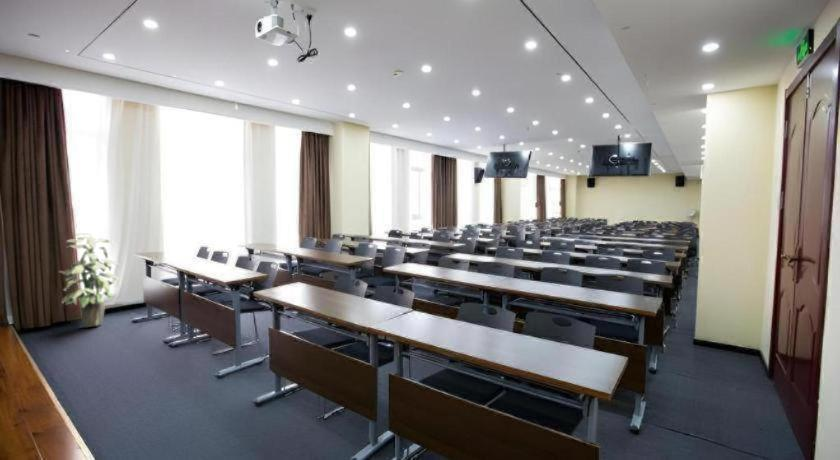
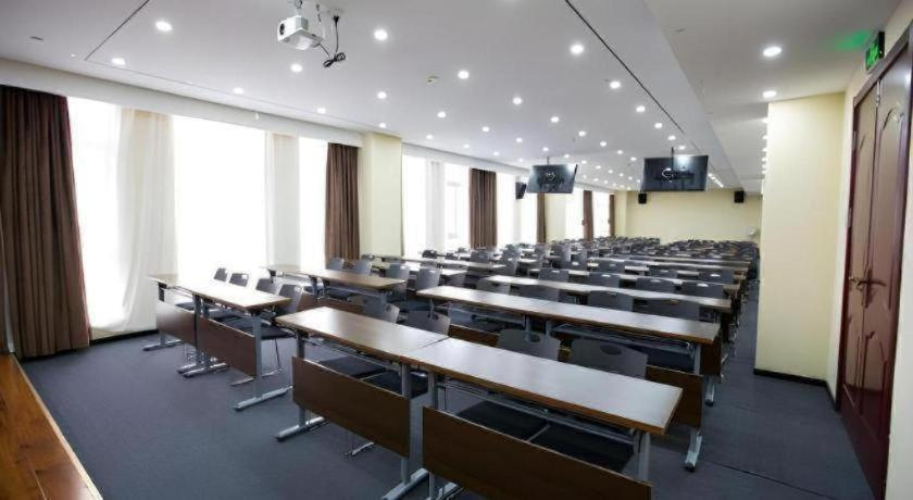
- indoor plant (88, 279)
